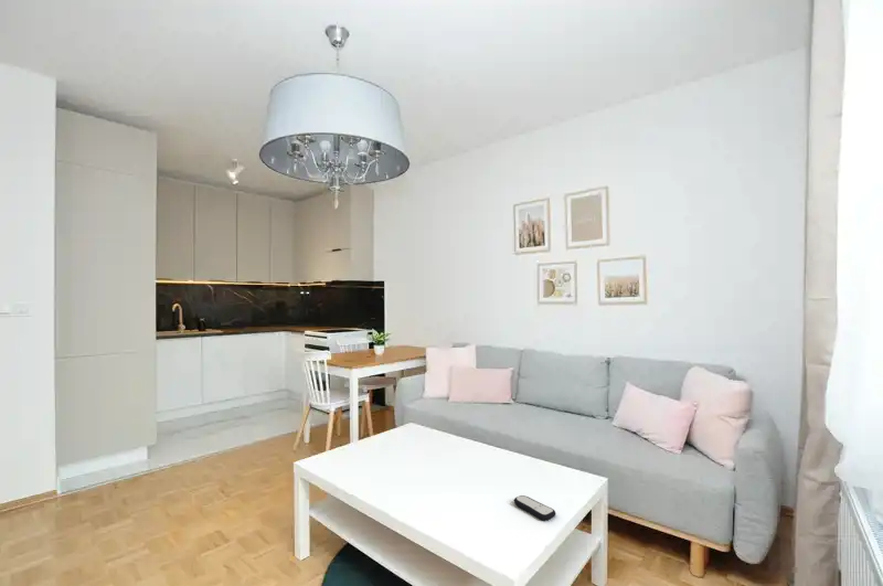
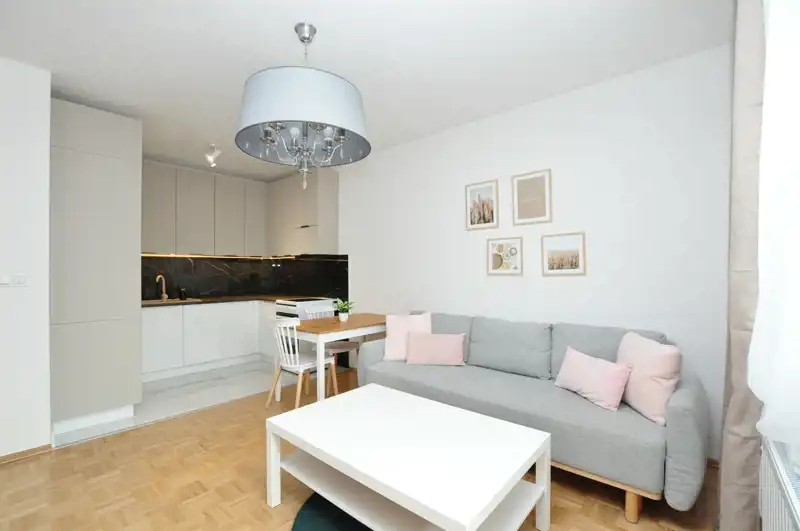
- remote control (533, 507)
